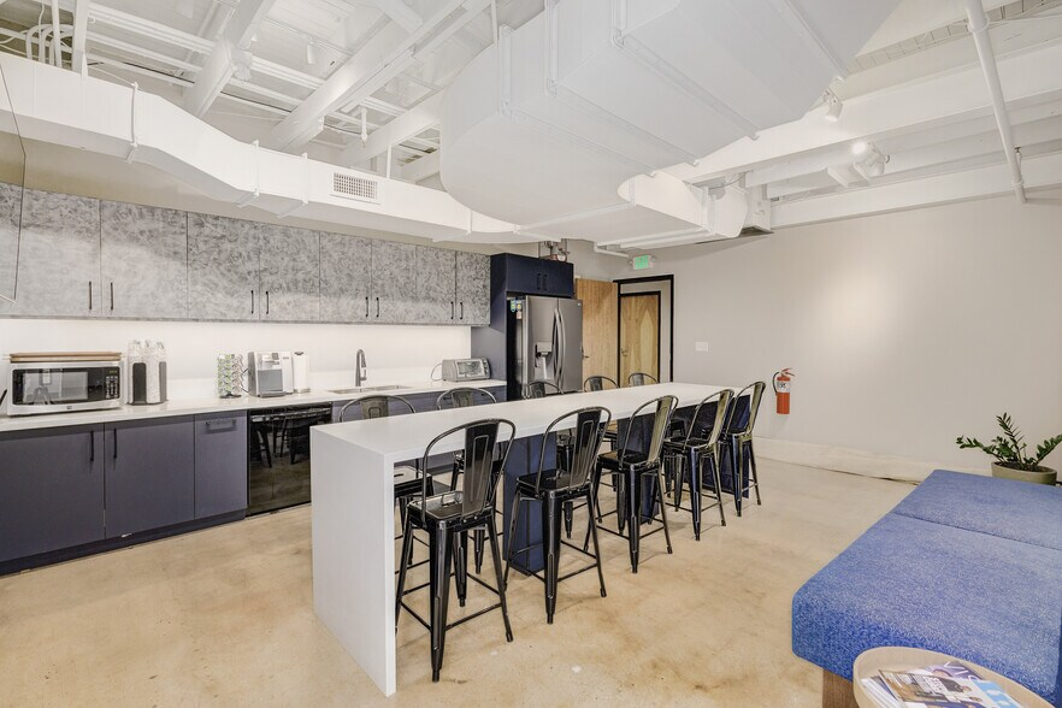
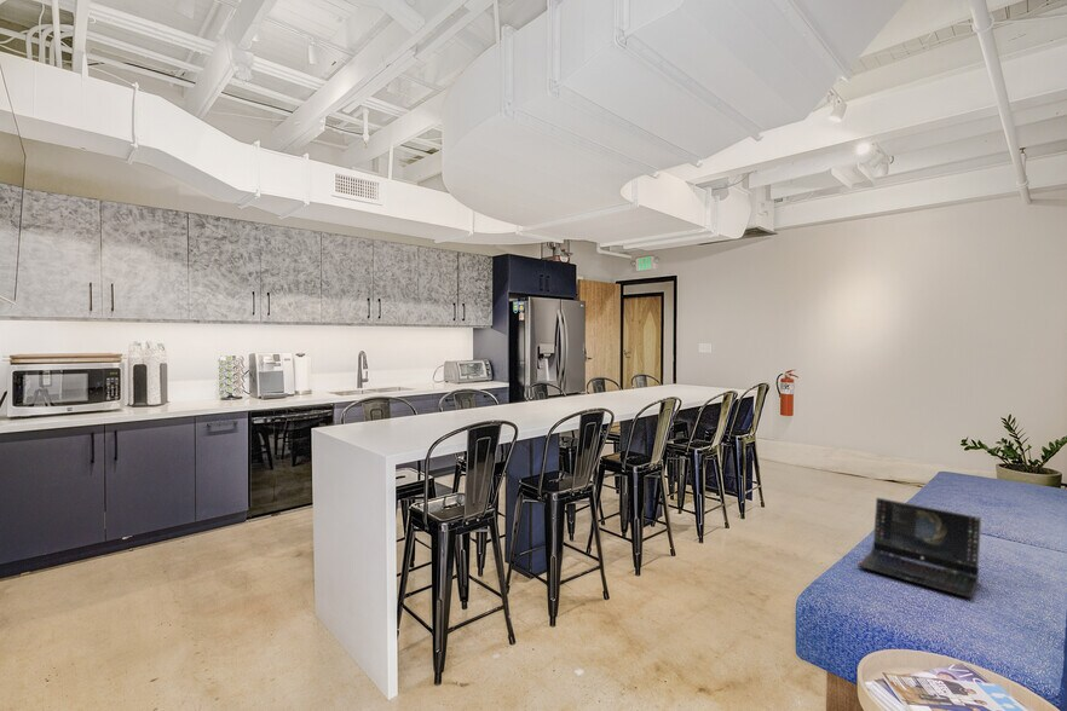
+ laptop computer (918, 543)
